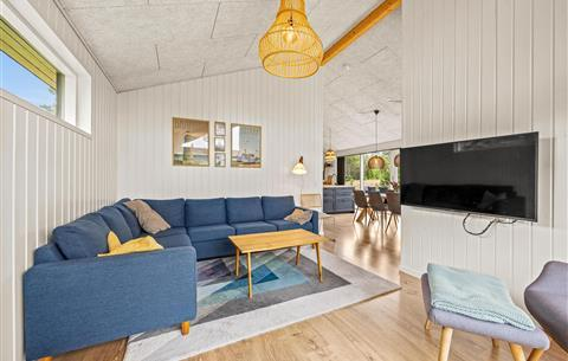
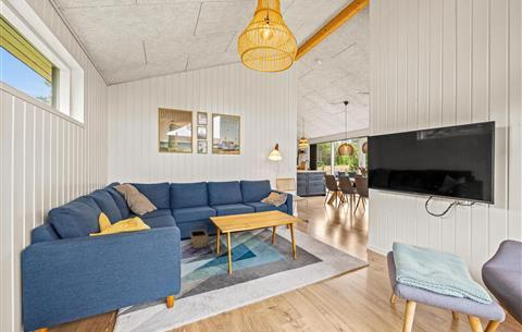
+ basket (198, 234)
